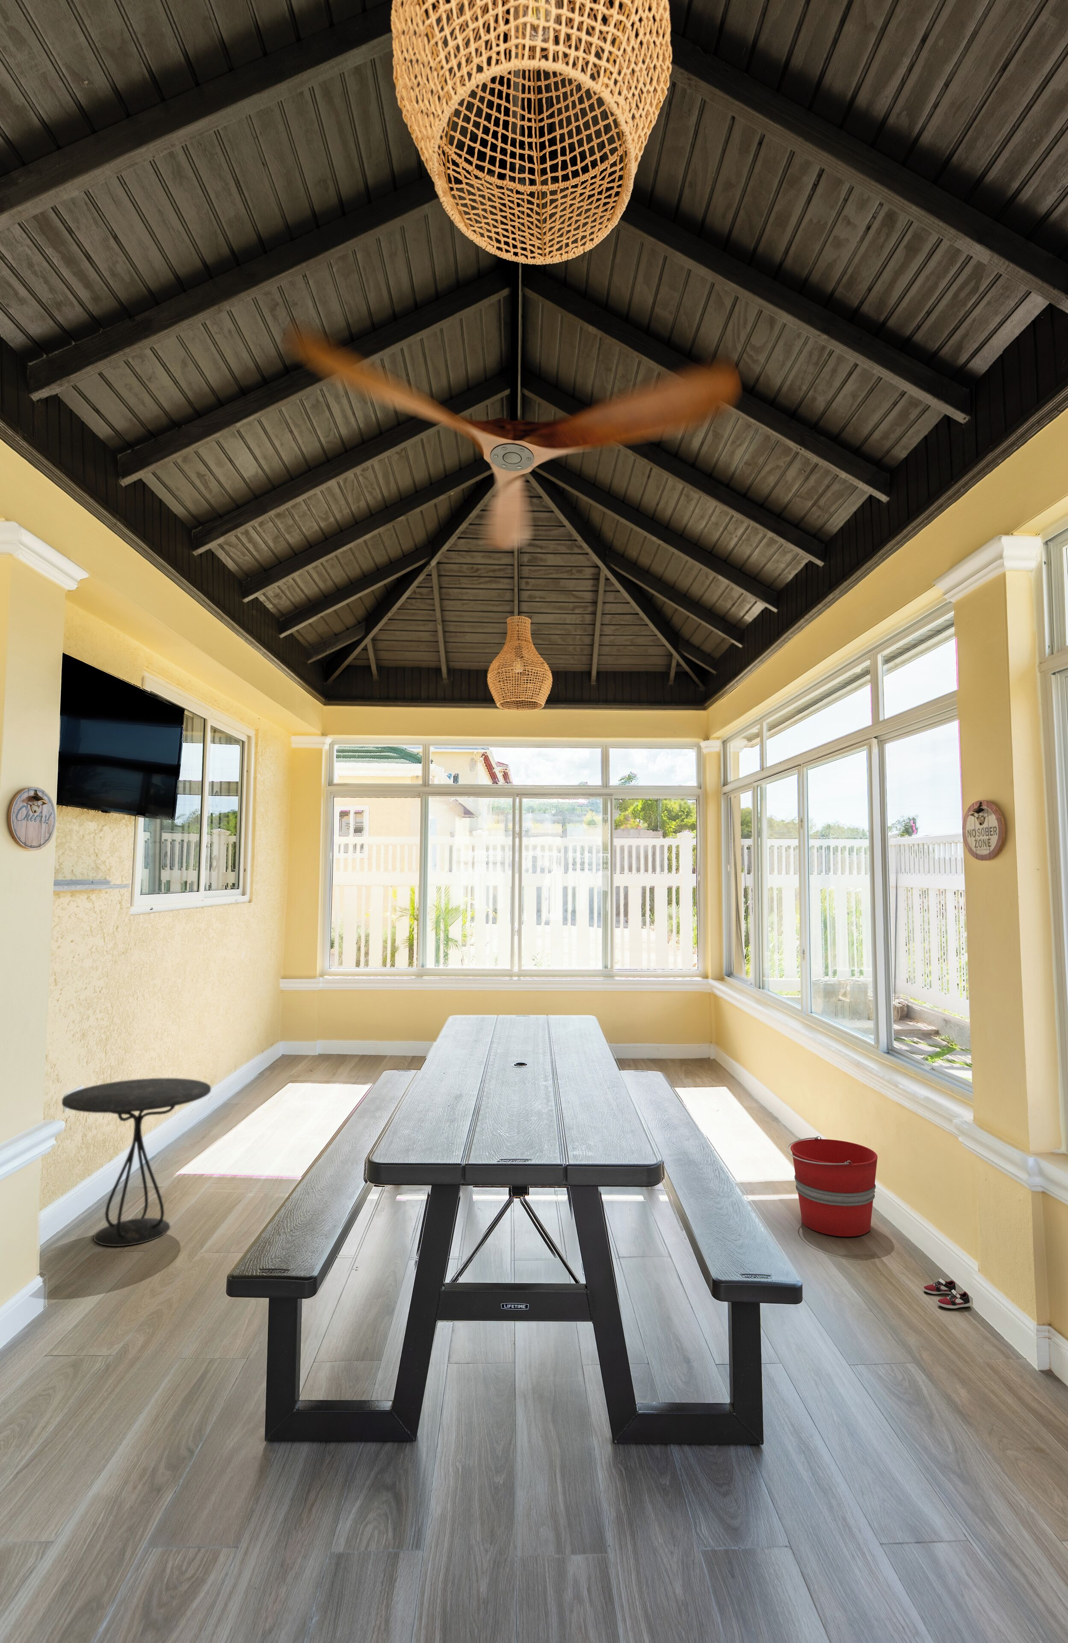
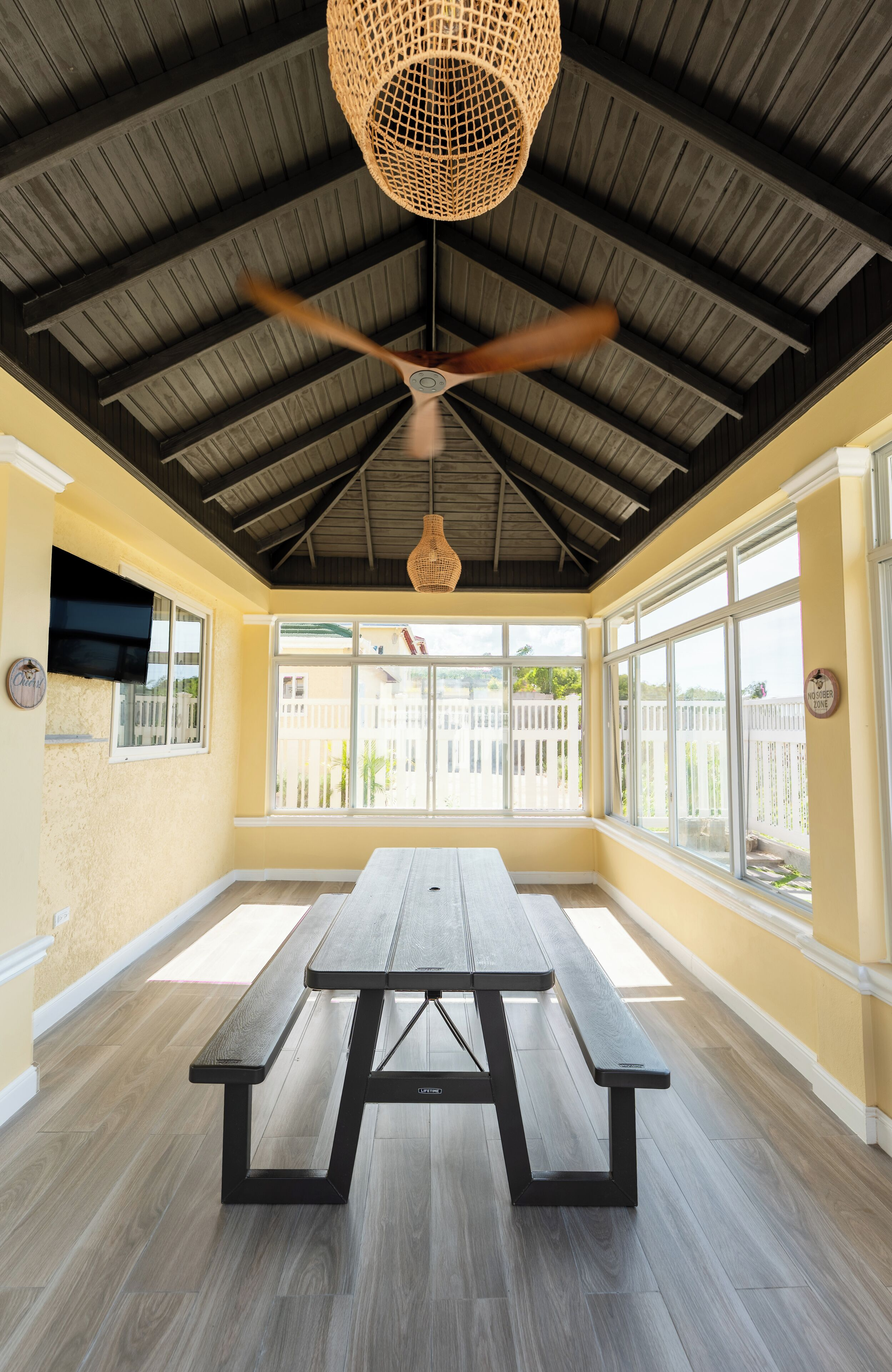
- bucket (832, 1186)
- sneaker (946, 1292)
- side table (133, 1160)
